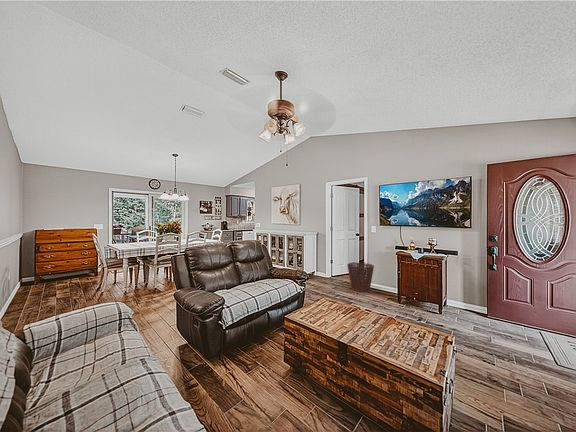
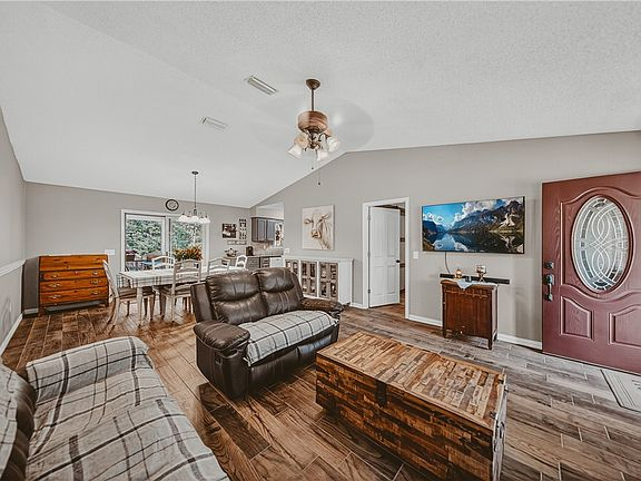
- basket (360, 277)
